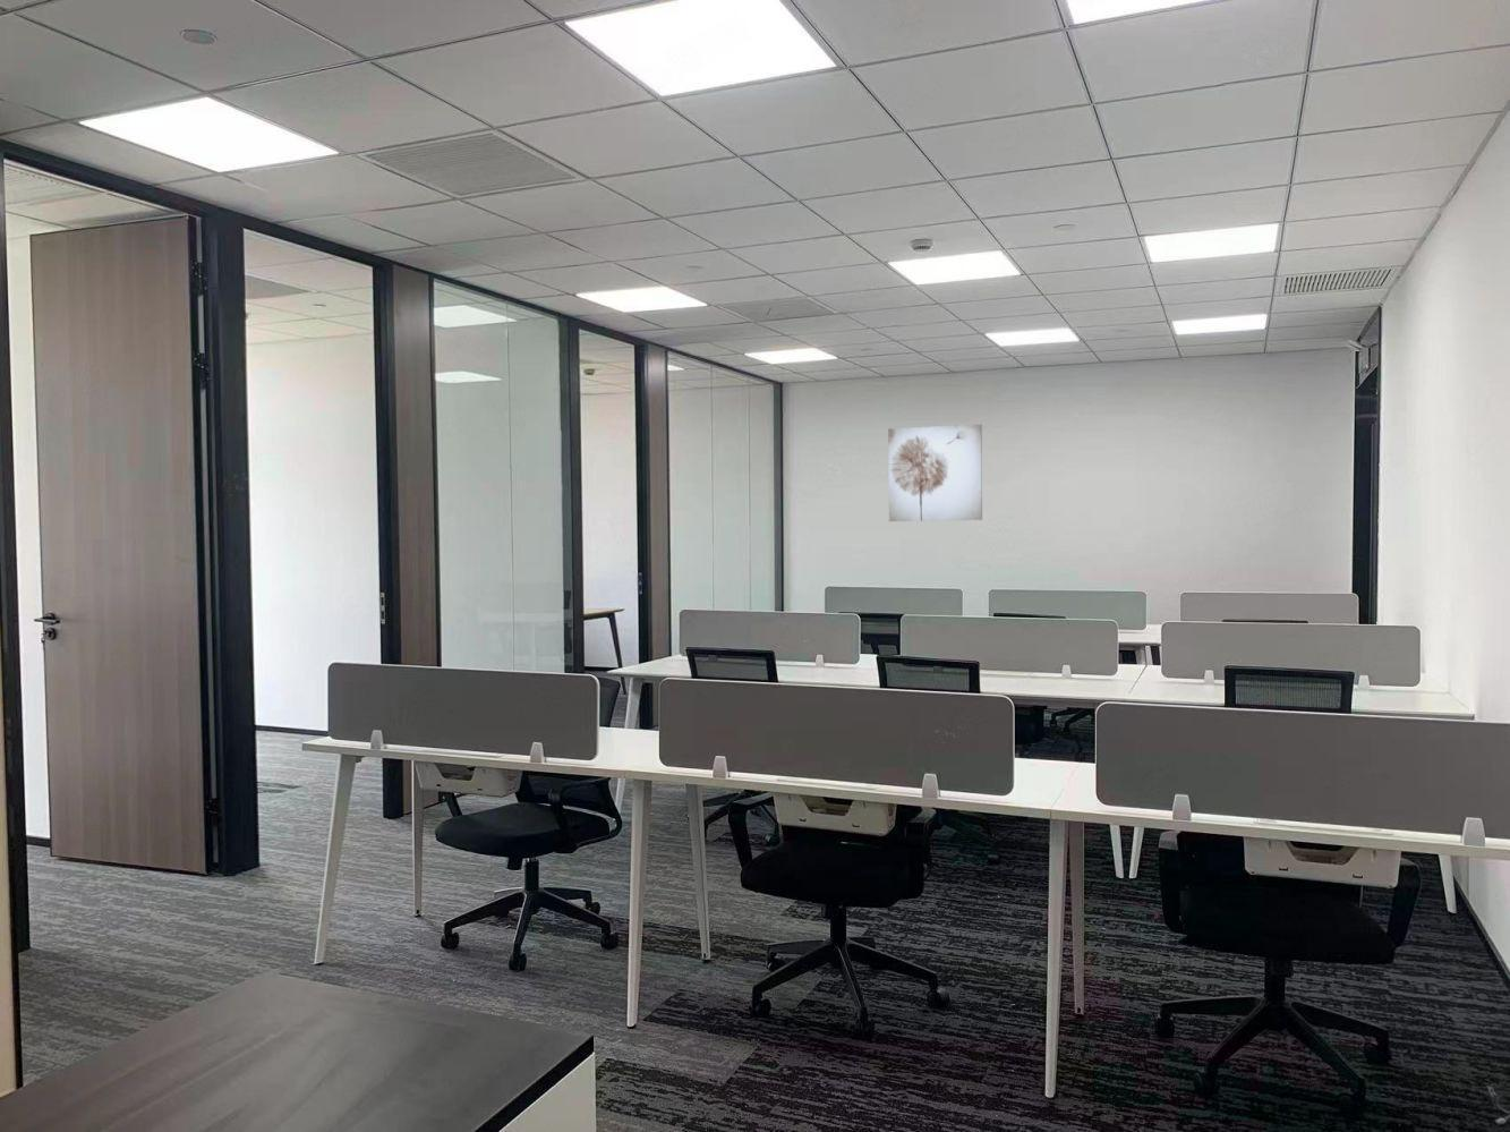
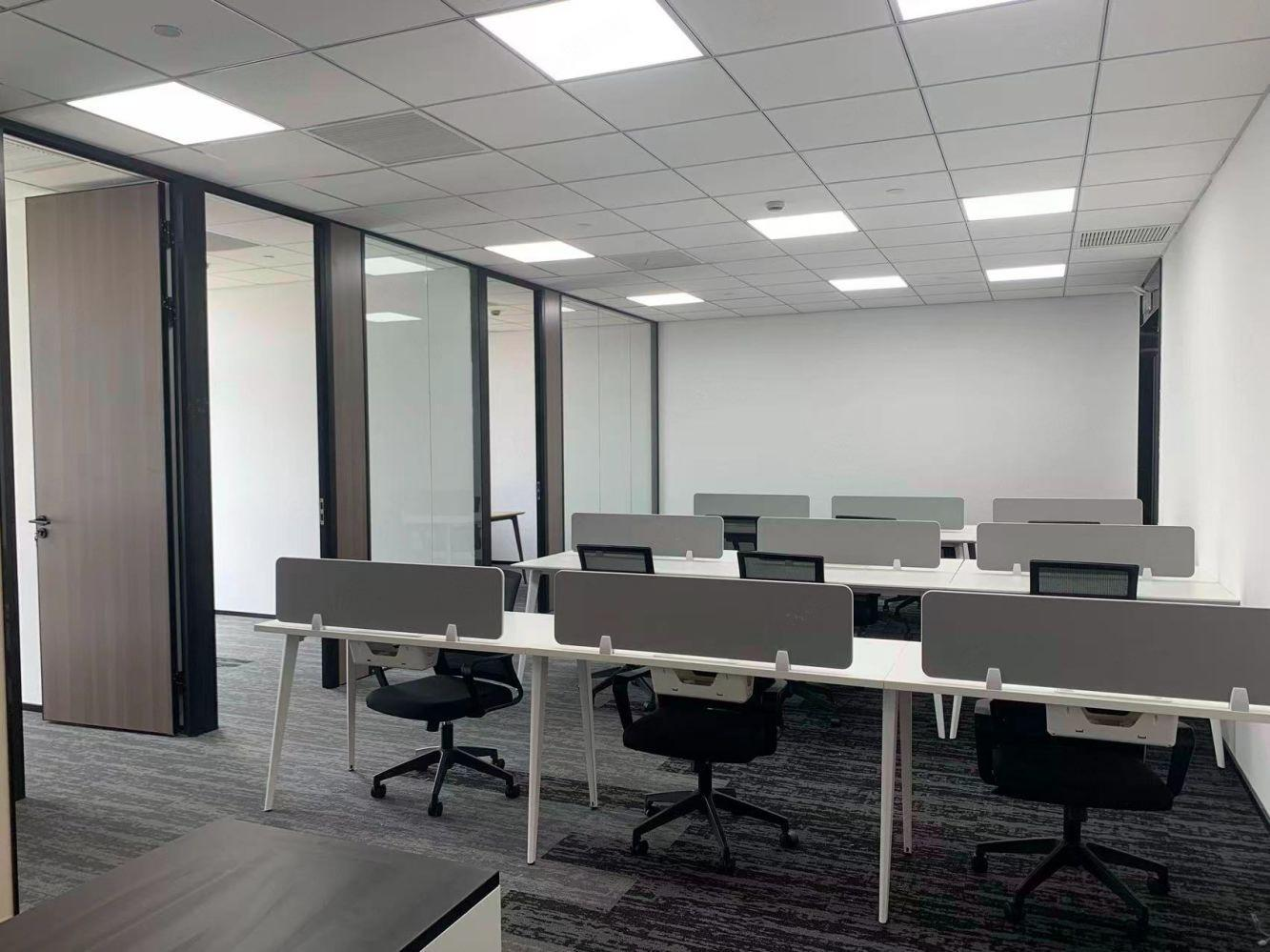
- wall art (935, 473)
